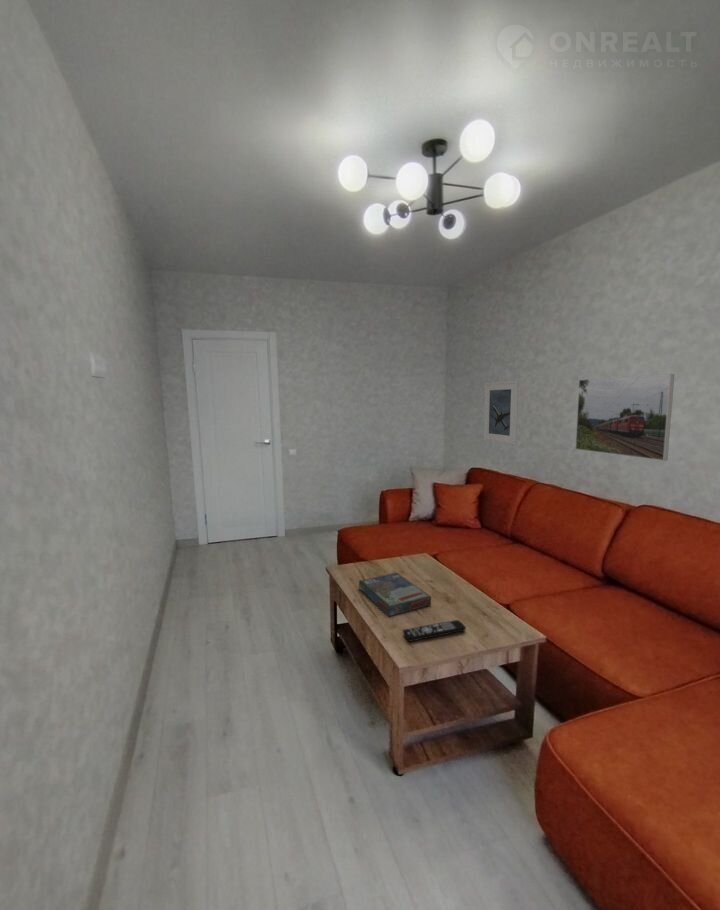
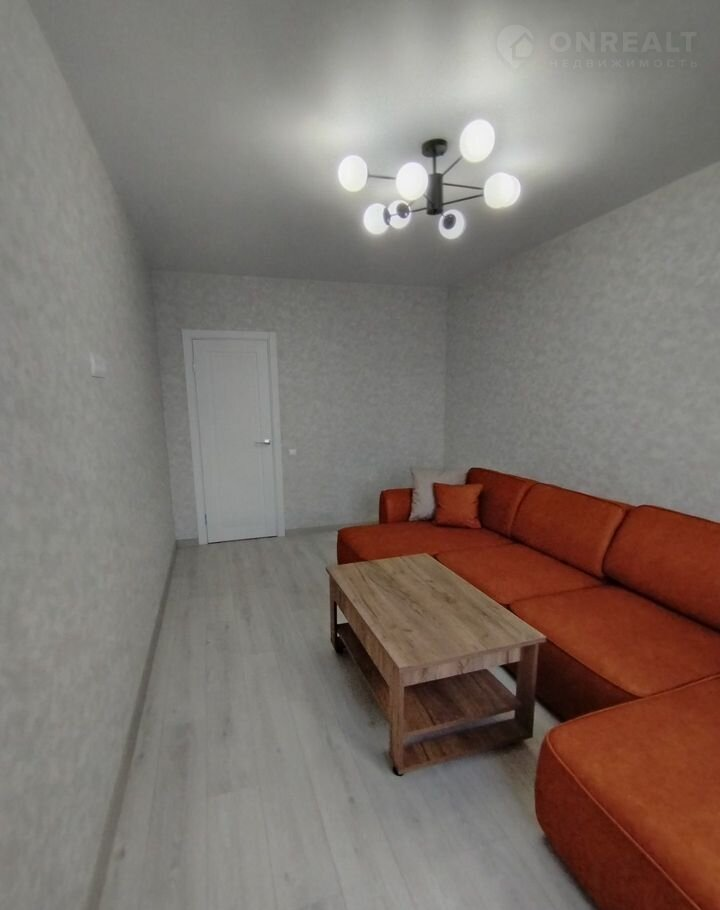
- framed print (618, 416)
- board game (393, 592)
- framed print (499, 412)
- remote control (434, 630)
